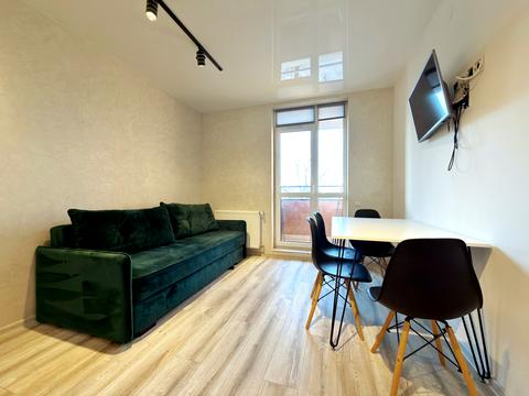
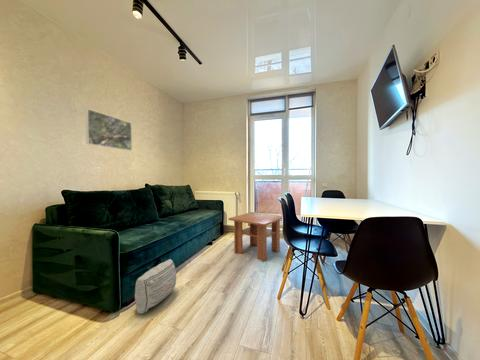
+ cushion (157, 283)
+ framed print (111, 132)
+ coffee table (257, 234)
